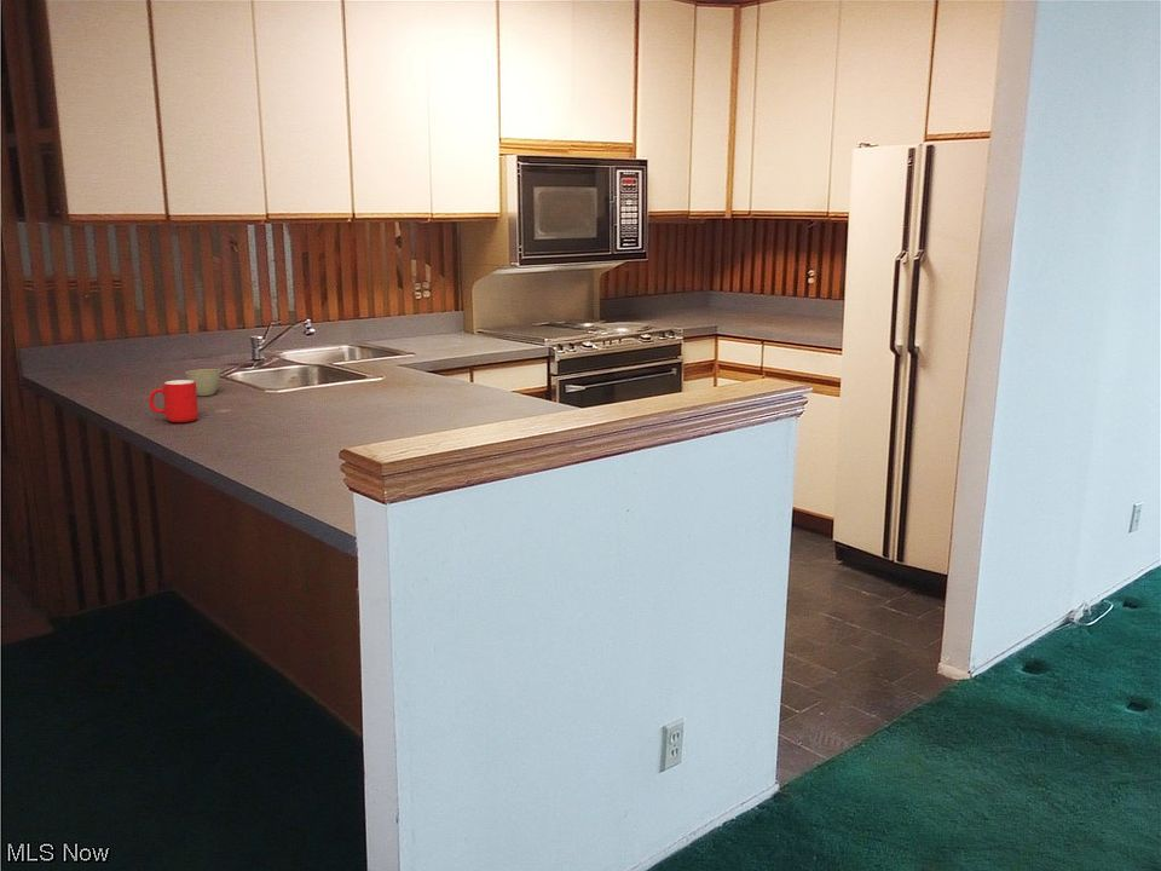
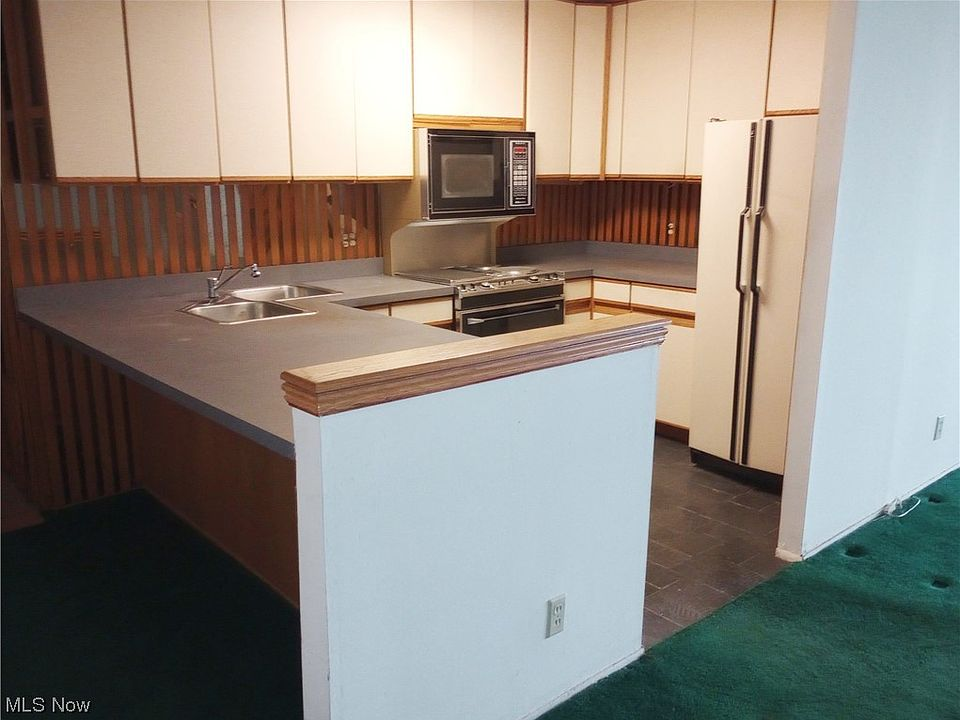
- flower pot (203, 382)
- cup (173, 402)
